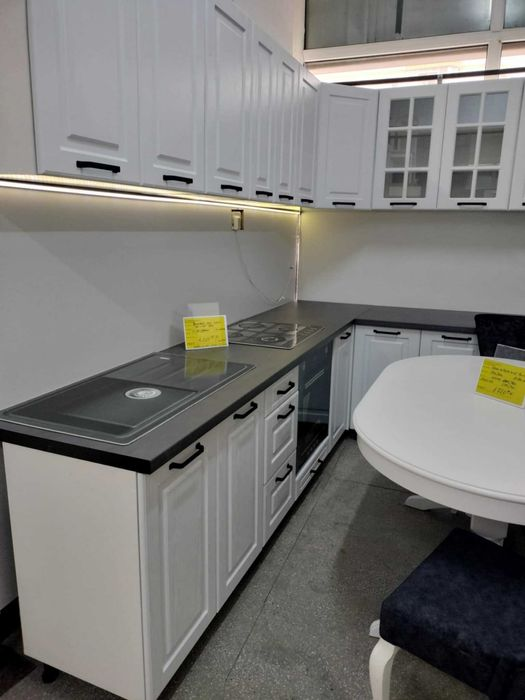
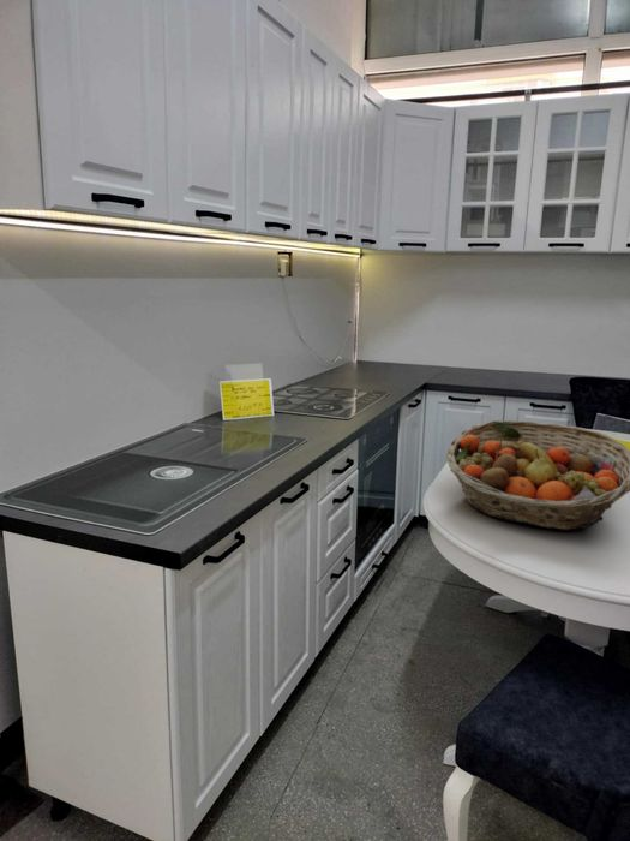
+ fruit basket (535, 471)
